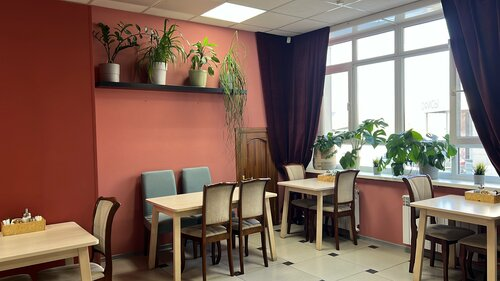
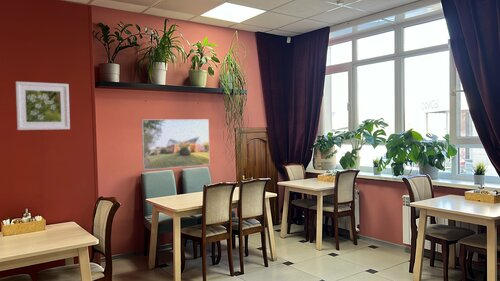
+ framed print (43, 106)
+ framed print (177, 143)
